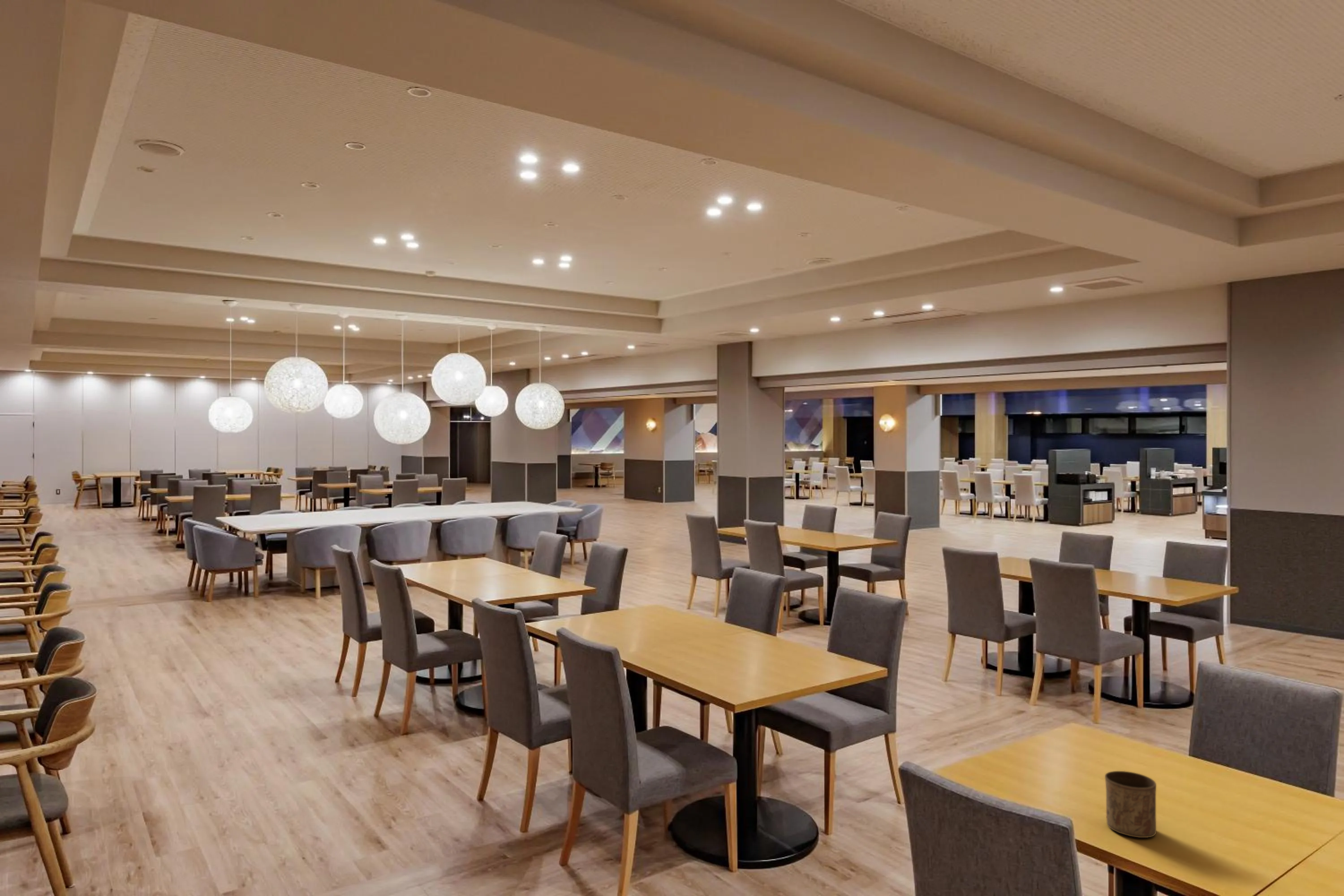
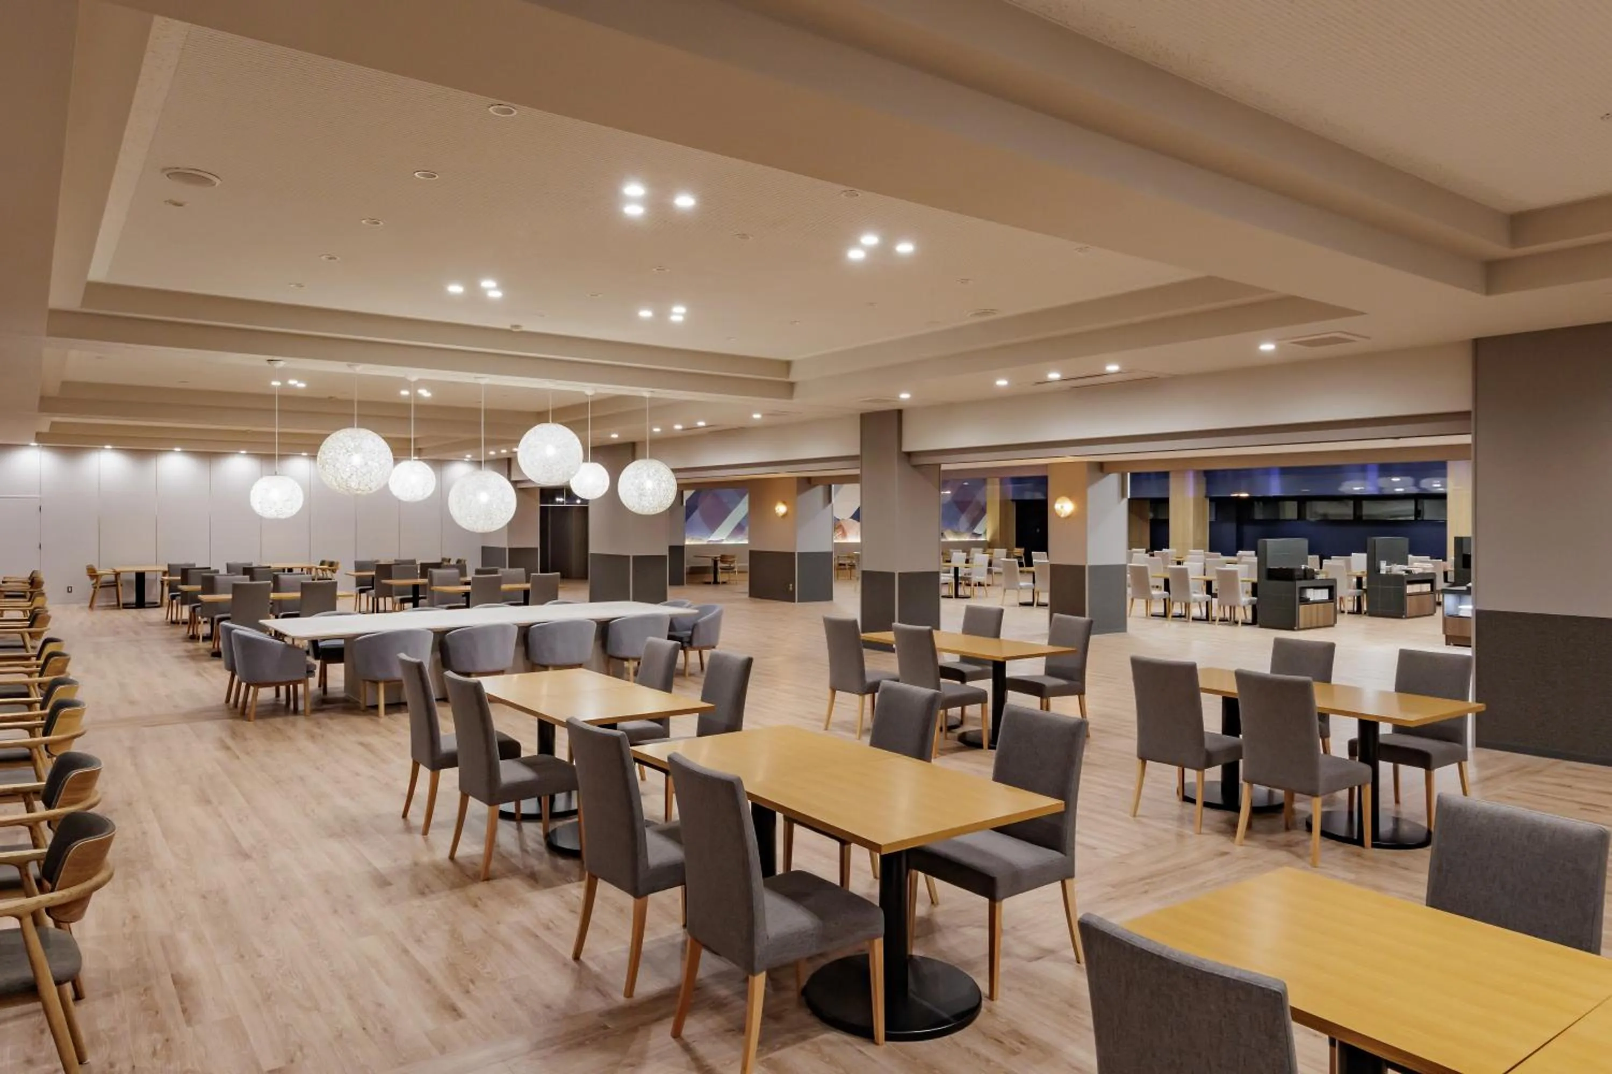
- cup (1130, 804)
